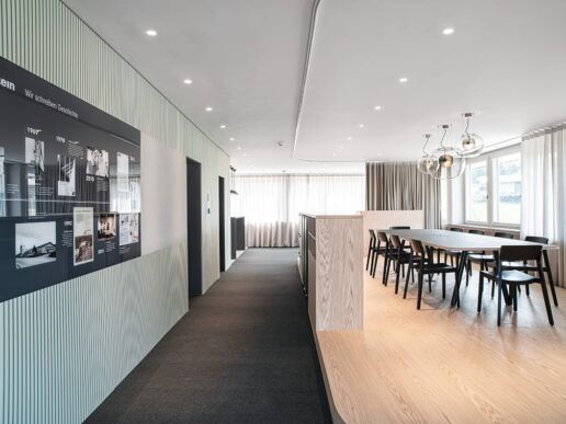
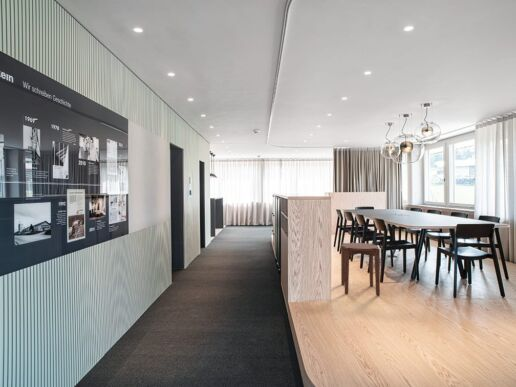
+ side table (369, 267)
